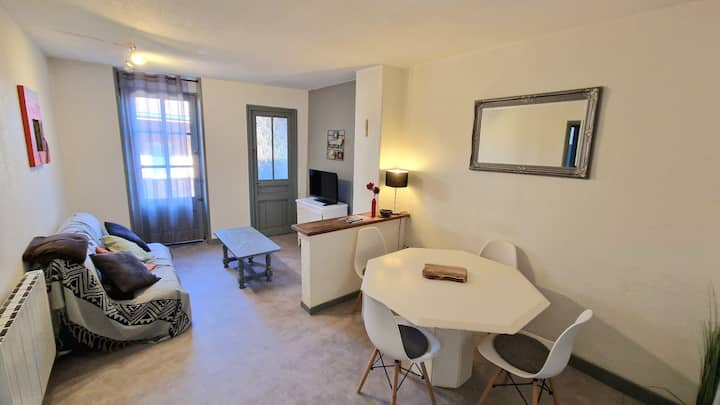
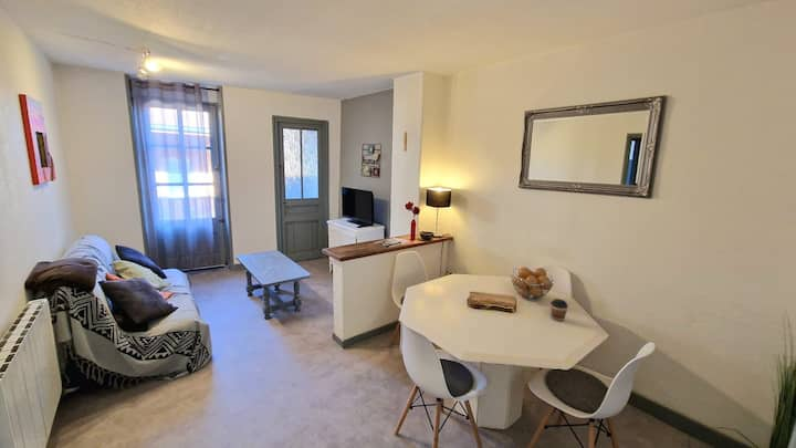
+ coffee cup (558, 309)
+ fruit basket (531, 282)
